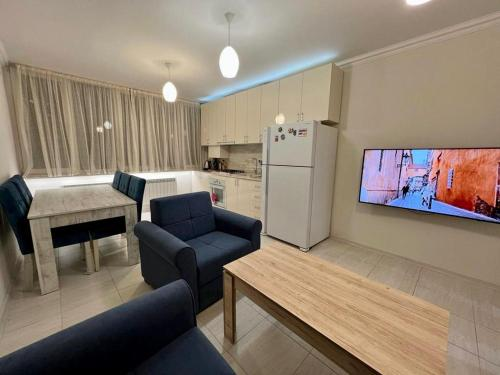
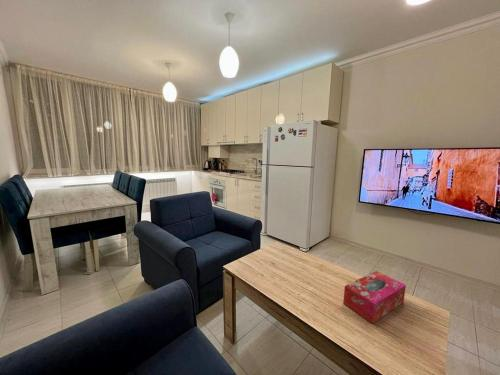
+ tissue box (374, 294)
